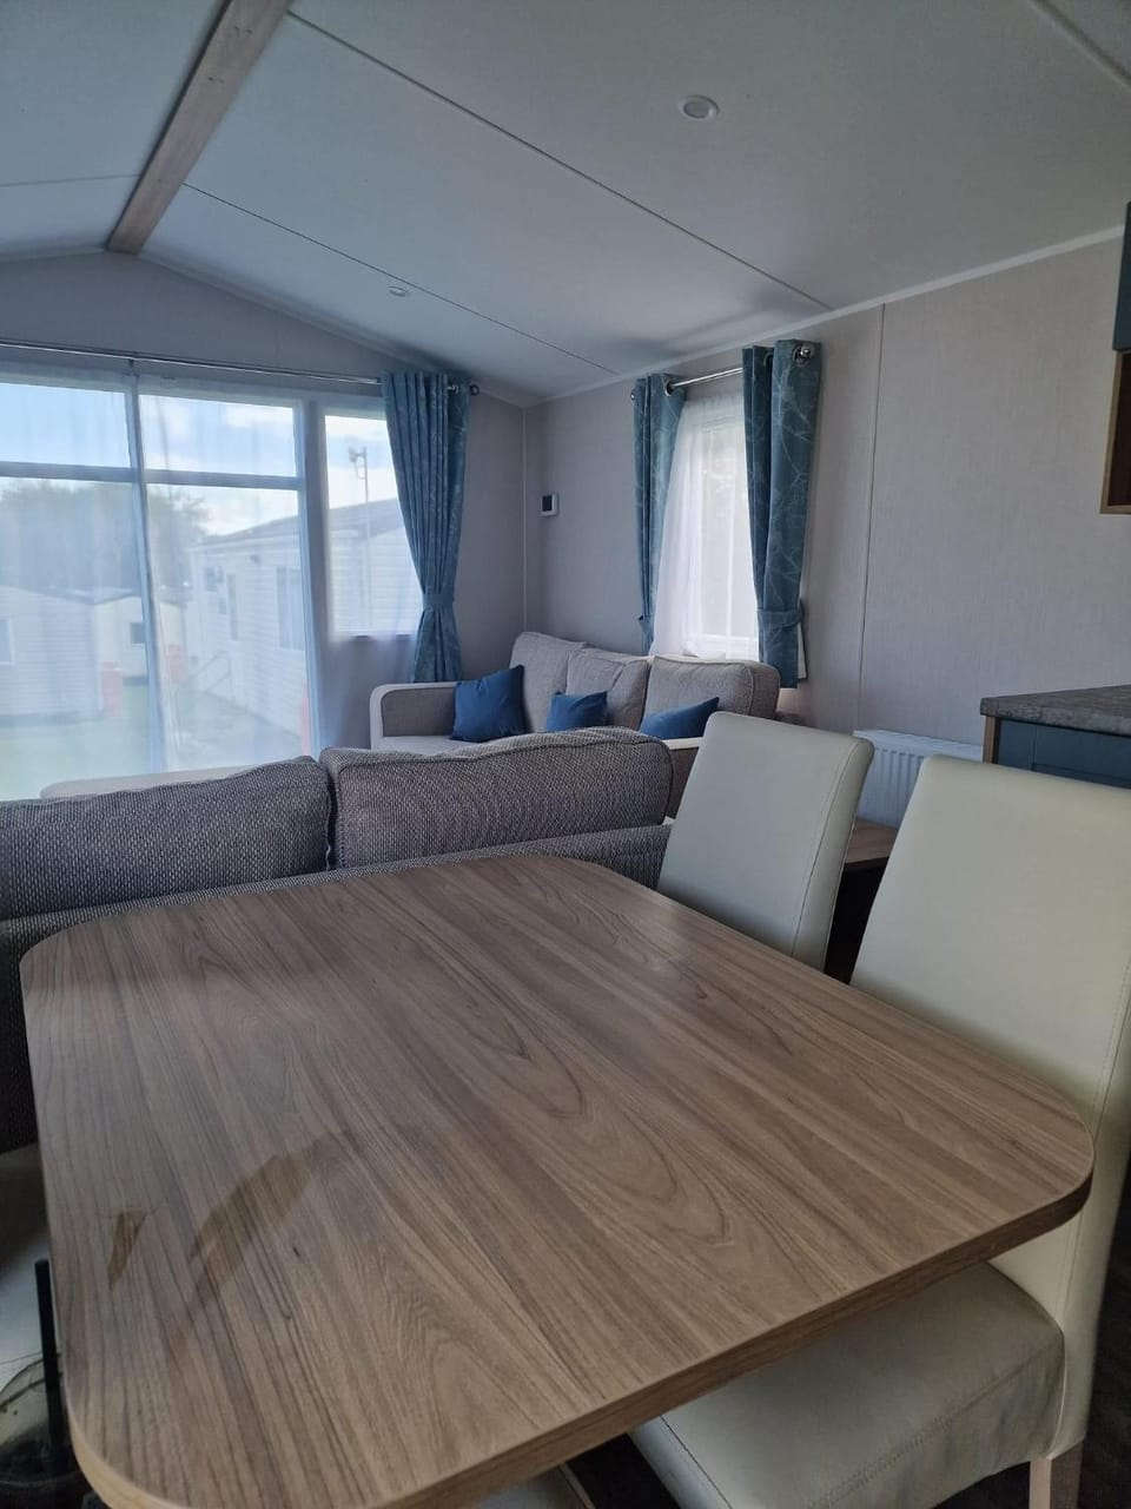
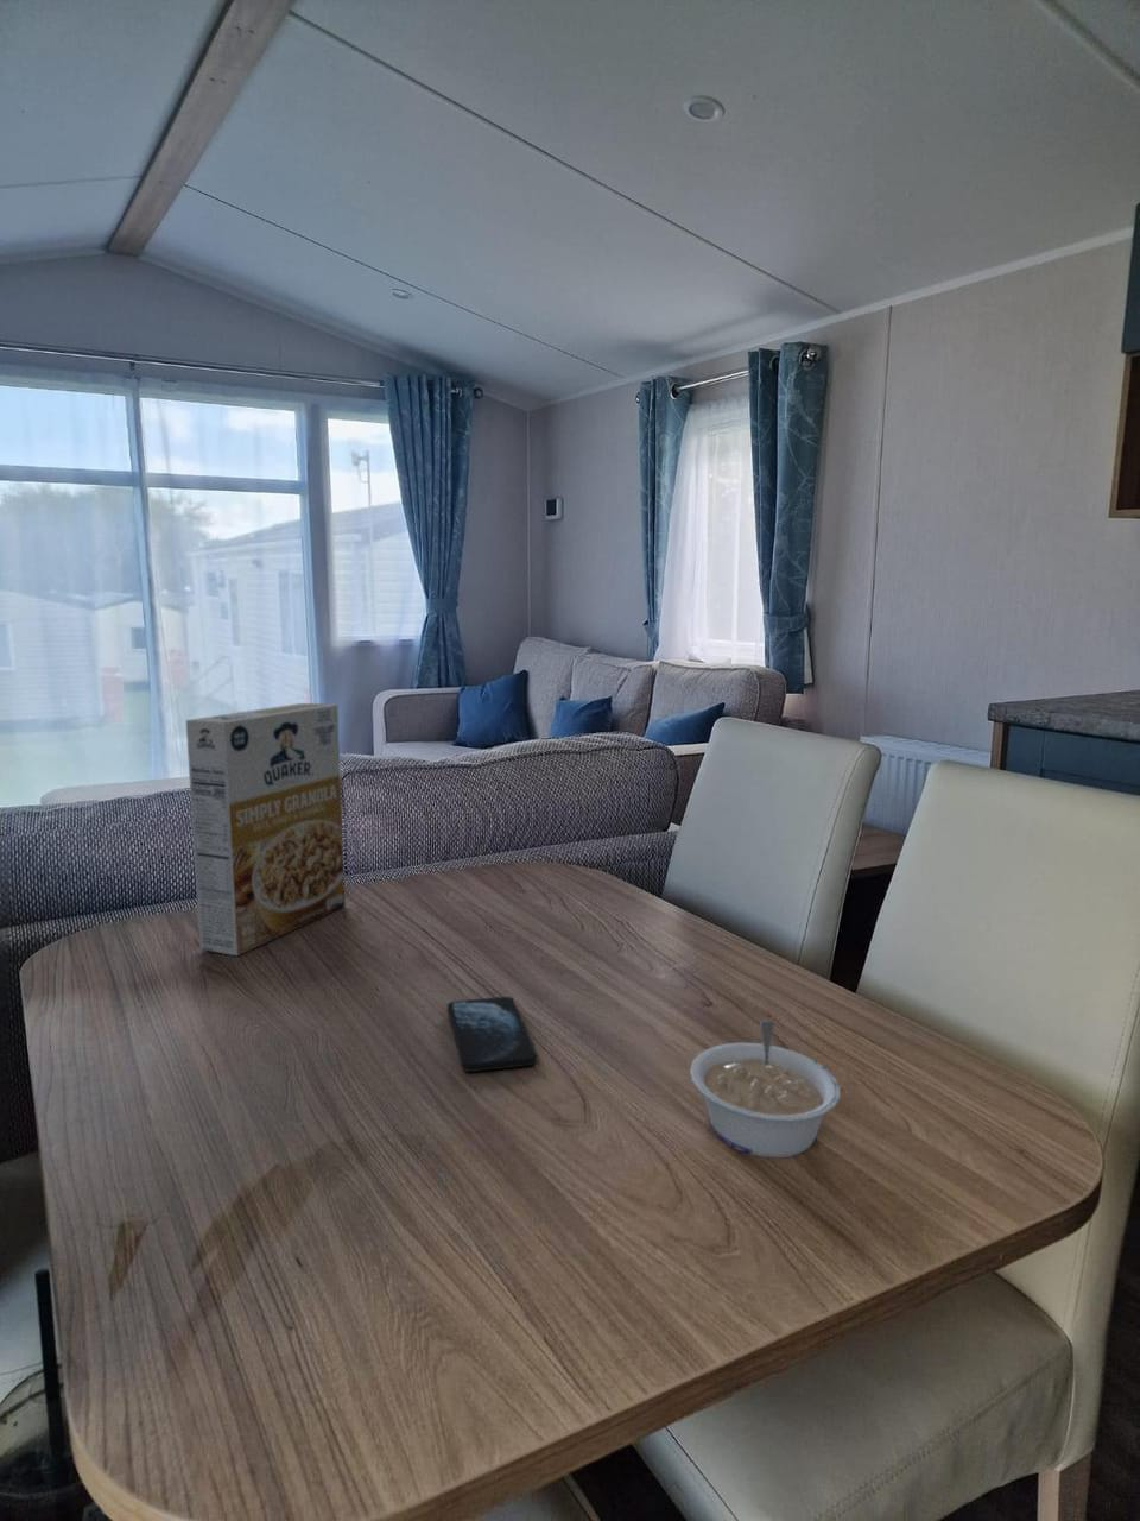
+ cereal box (272, 822)
+ smartphone (490, 1031)
+ legume (759, 1095)
